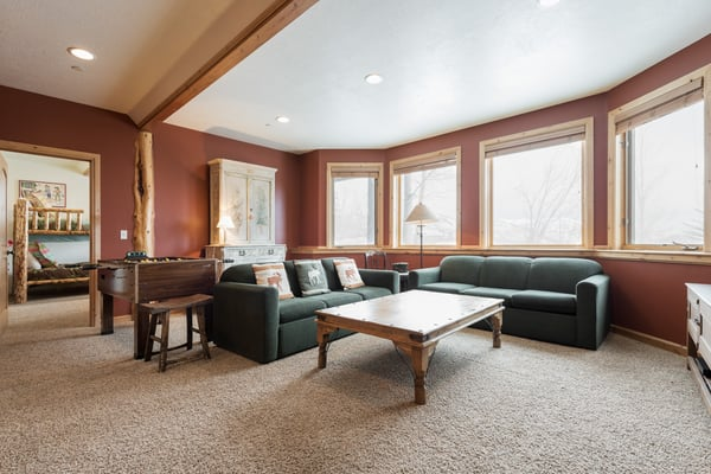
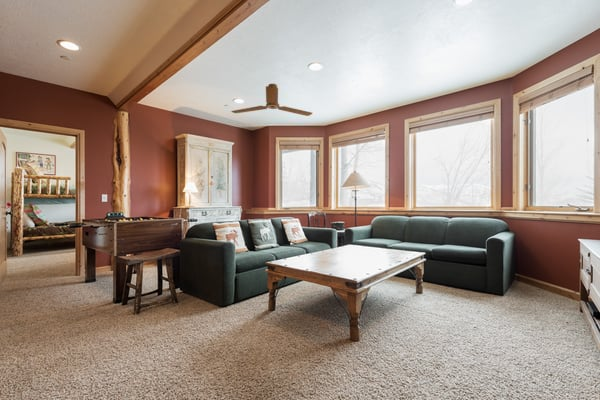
+ ceiling fan (272, 92)
